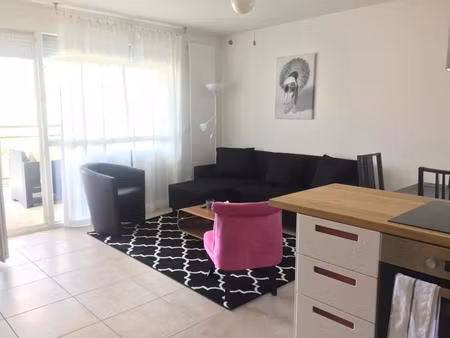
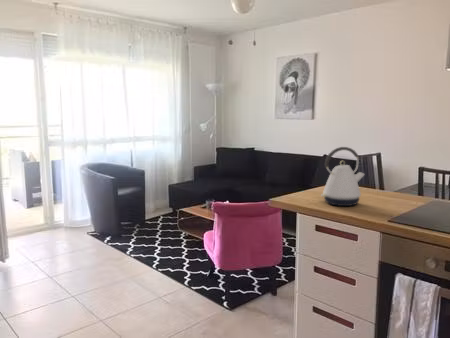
+ kettle (343, 175)
